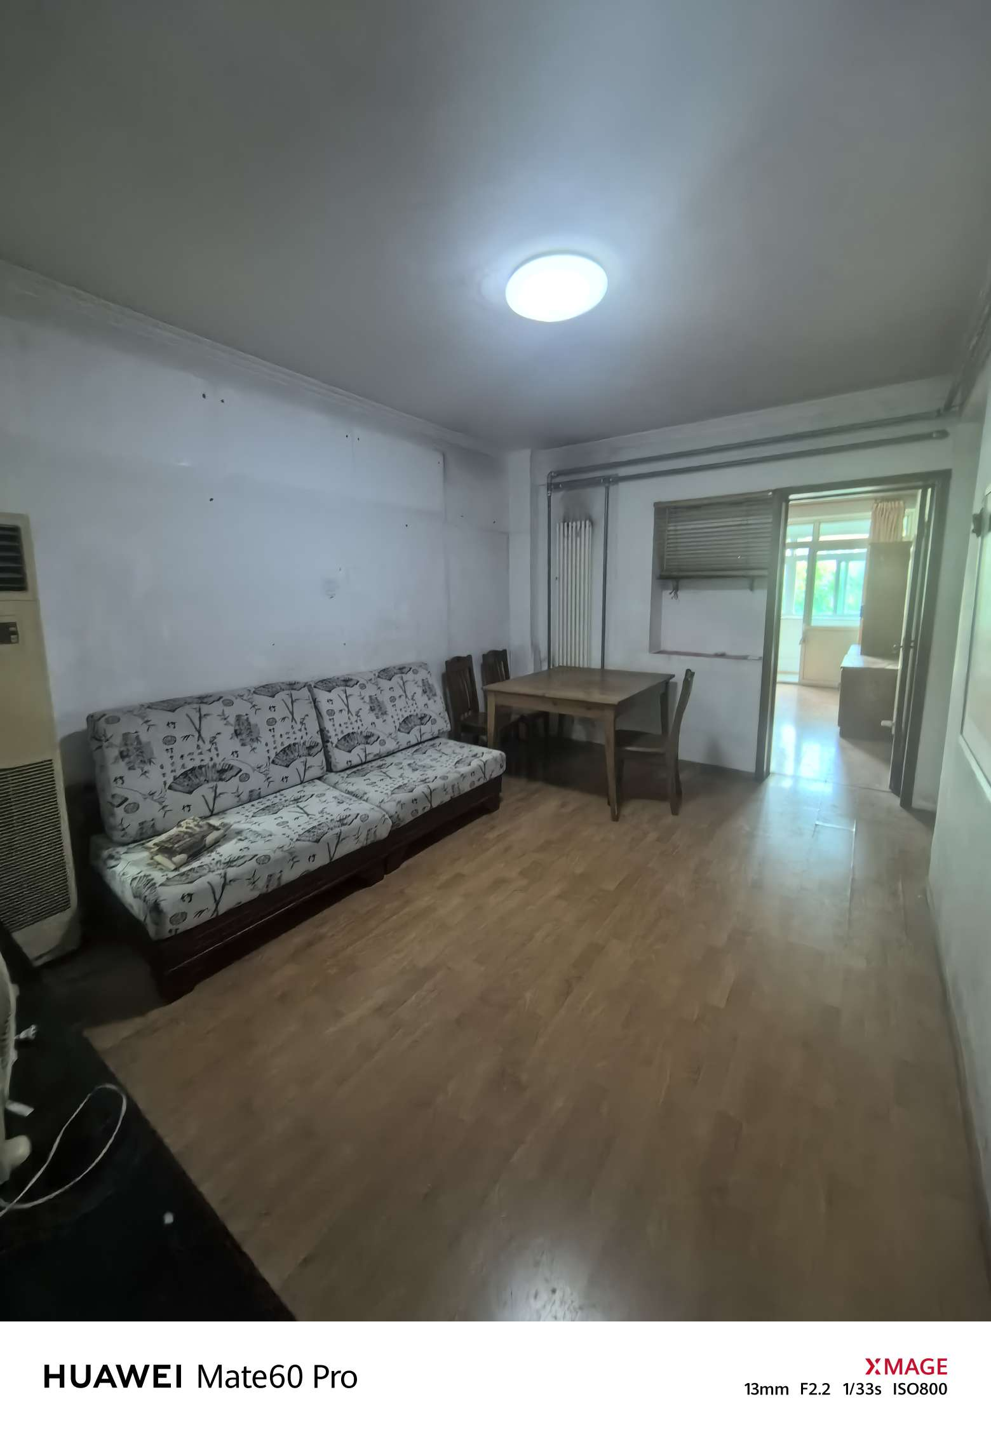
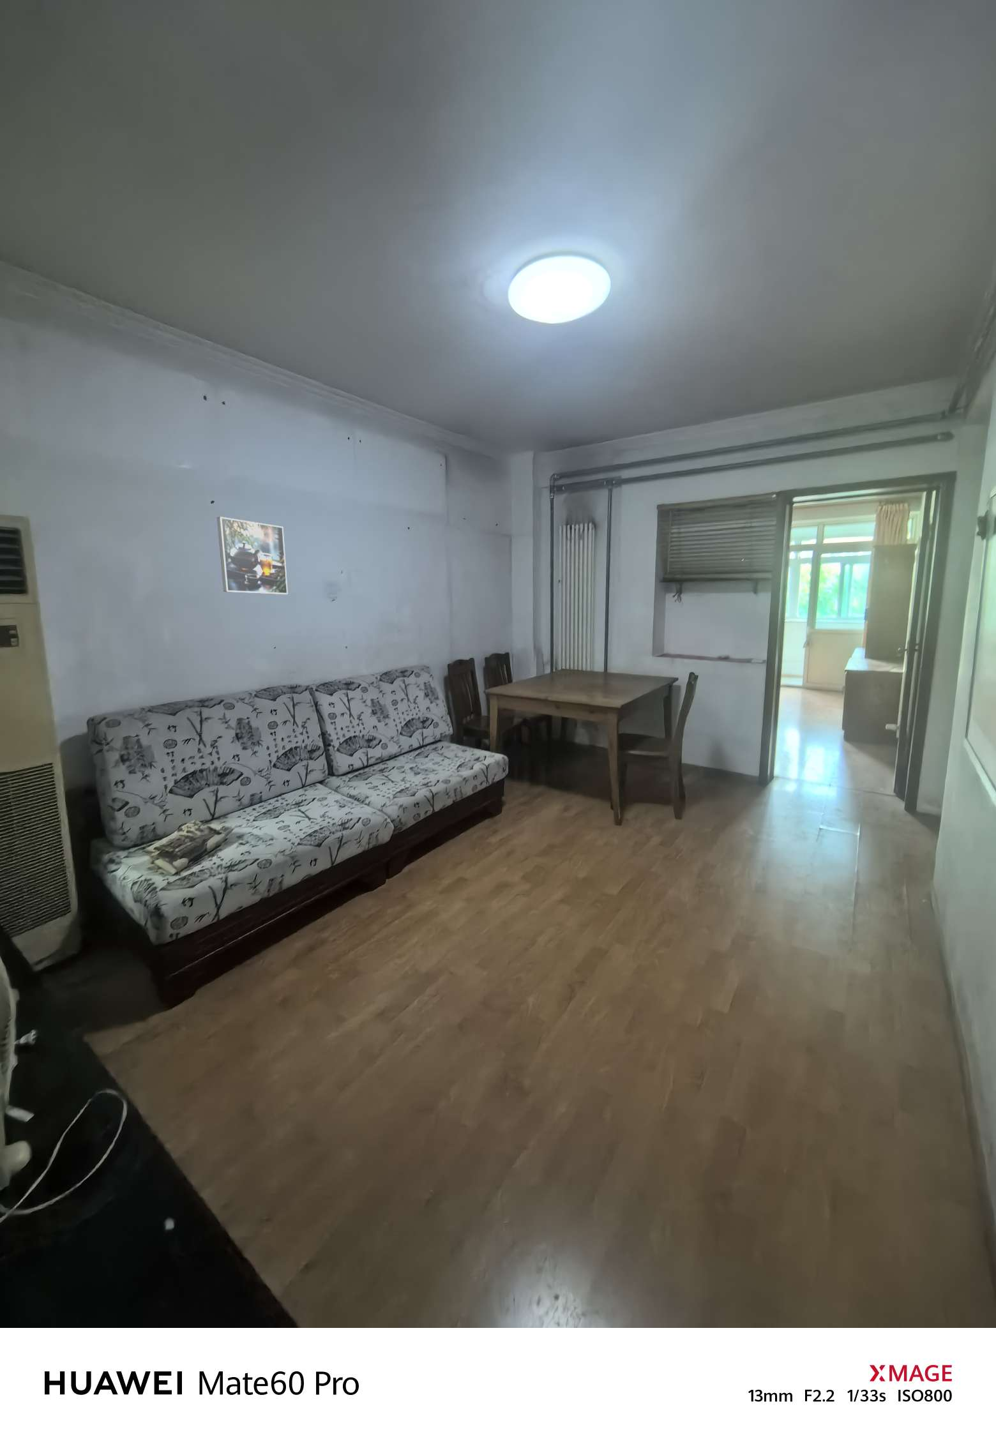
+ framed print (254, 558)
